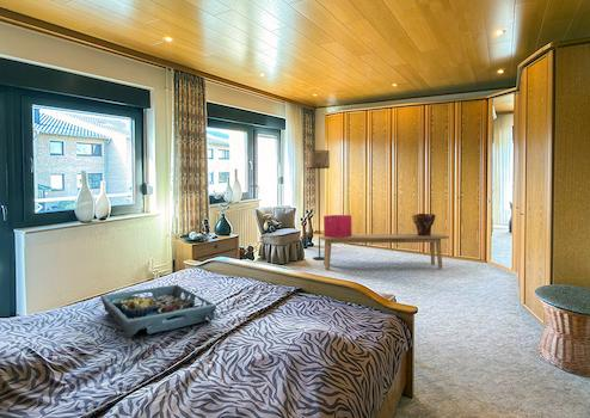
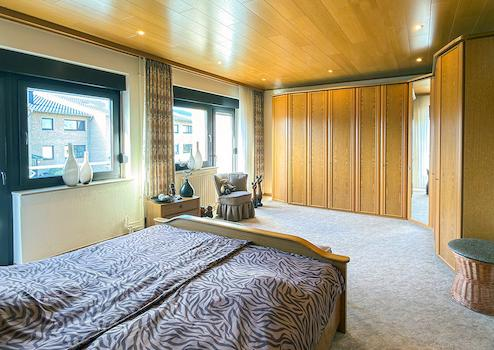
- floor lamp (319, 204)
- decorative urn (423, 222)
- storage bin (337, 226)
- serving tray (155, 307)
- bench (381, 241)
